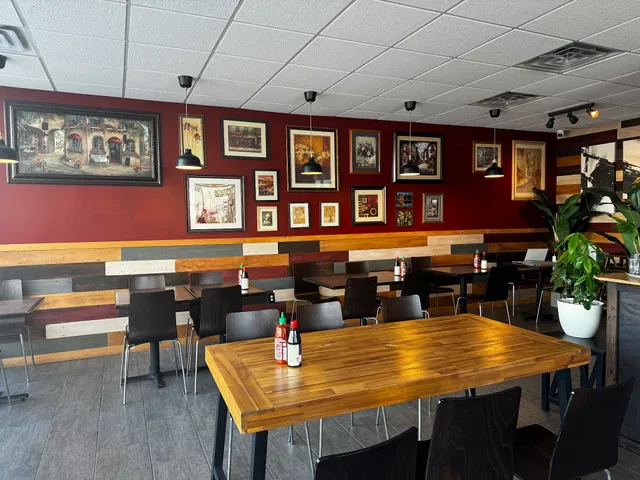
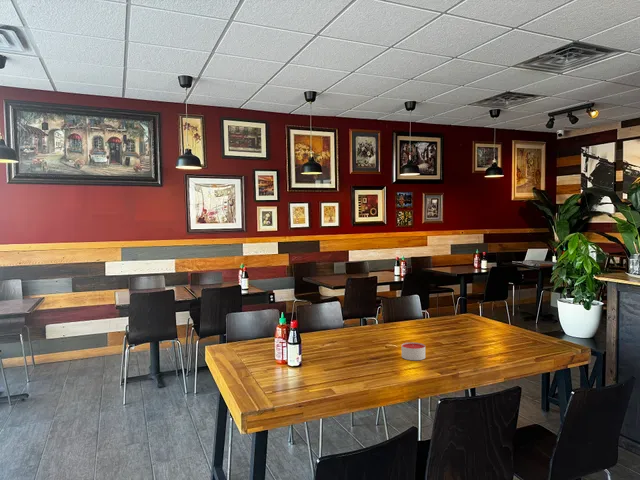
+ candle (413, 350)
